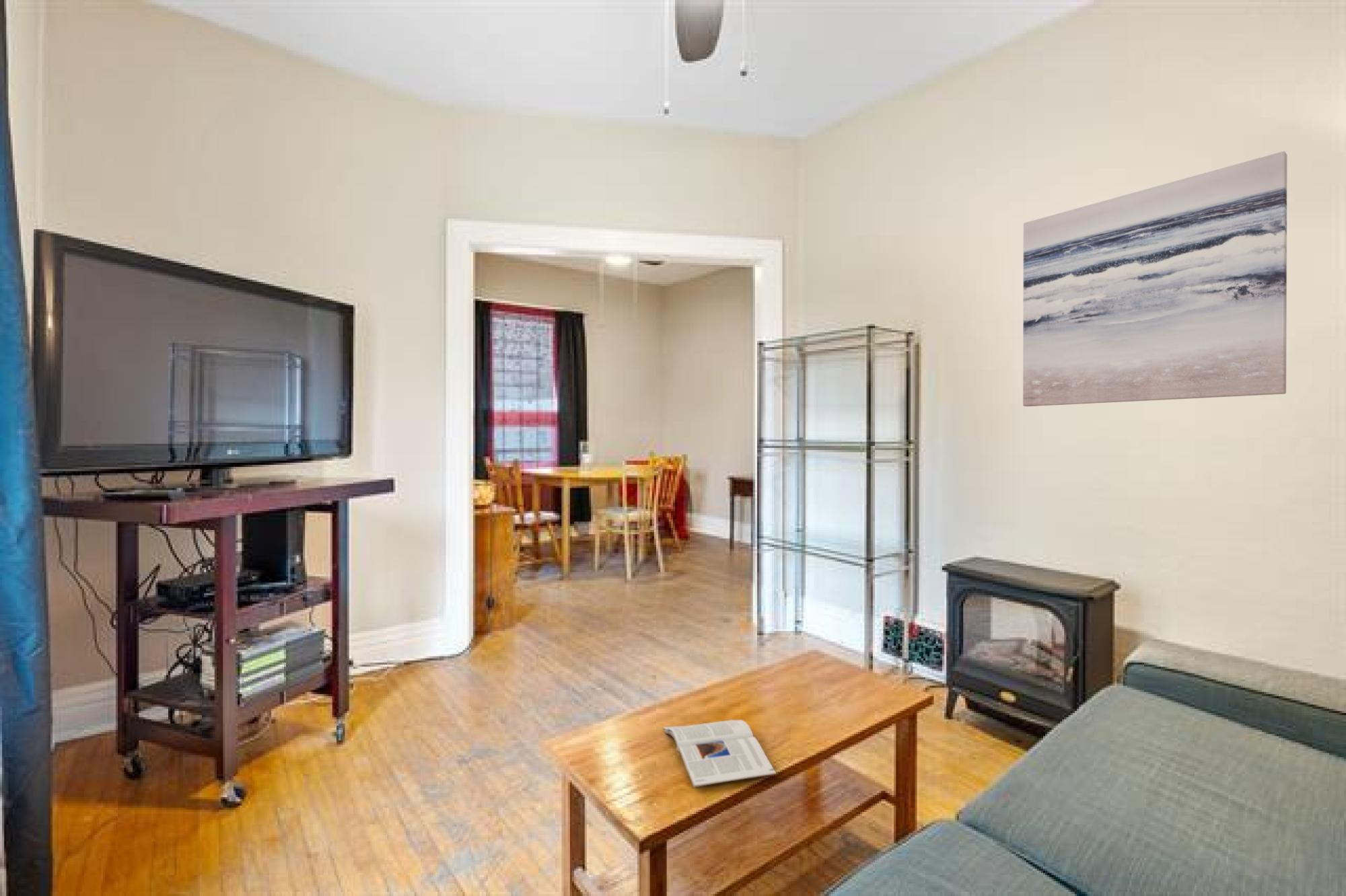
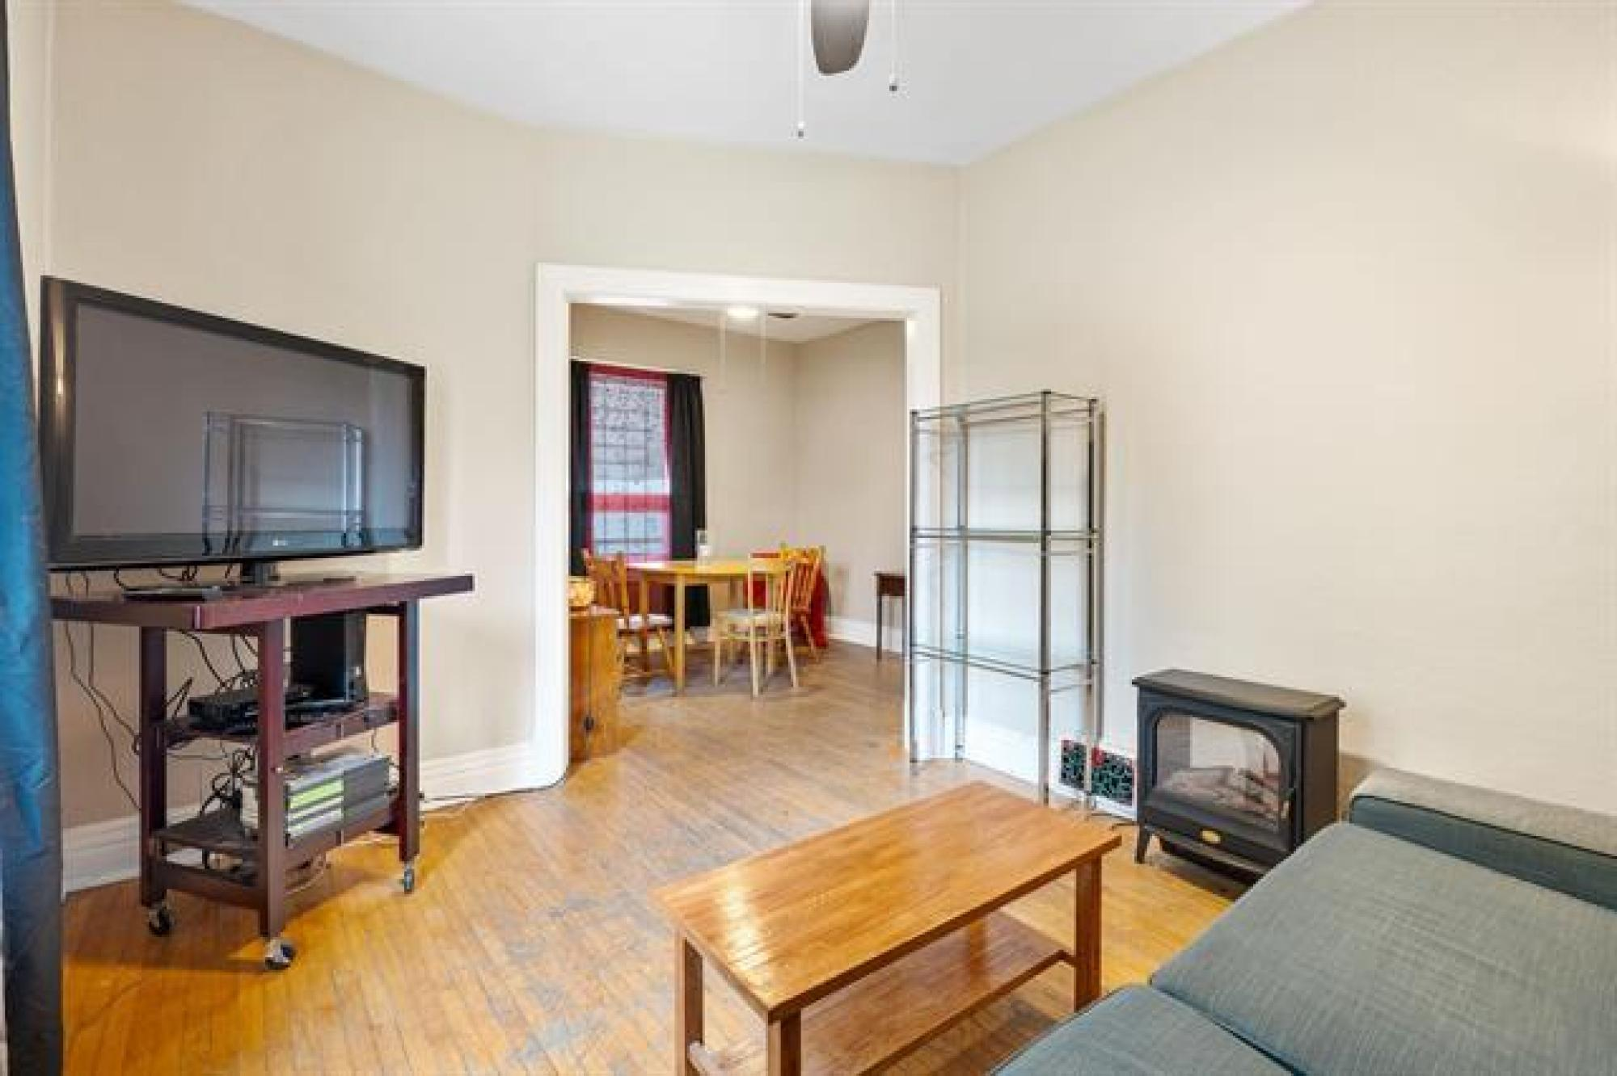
- magazine (715, 743)
- wall art (1138, 297)
